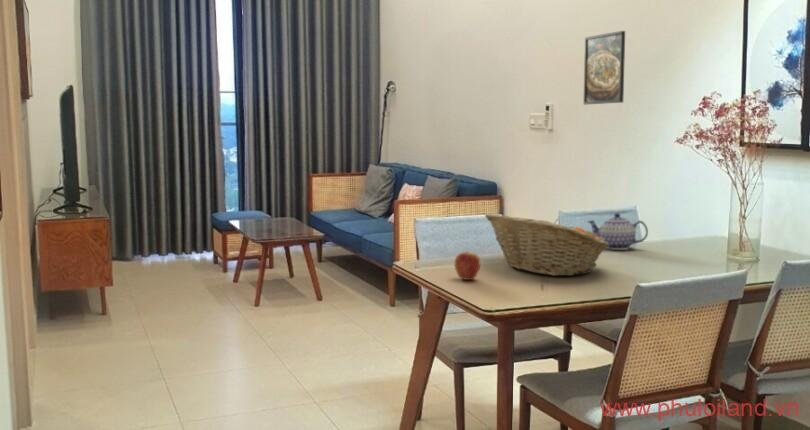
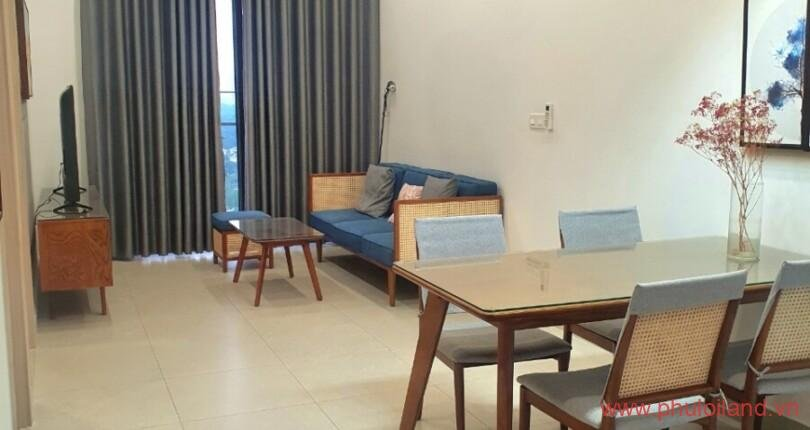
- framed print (603, 69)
- teapot (616, 230)
- fruit basket (544, 240)
- apple (467, 265)
